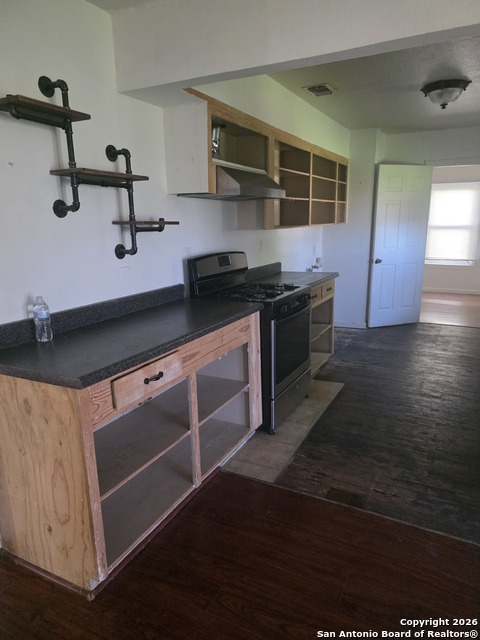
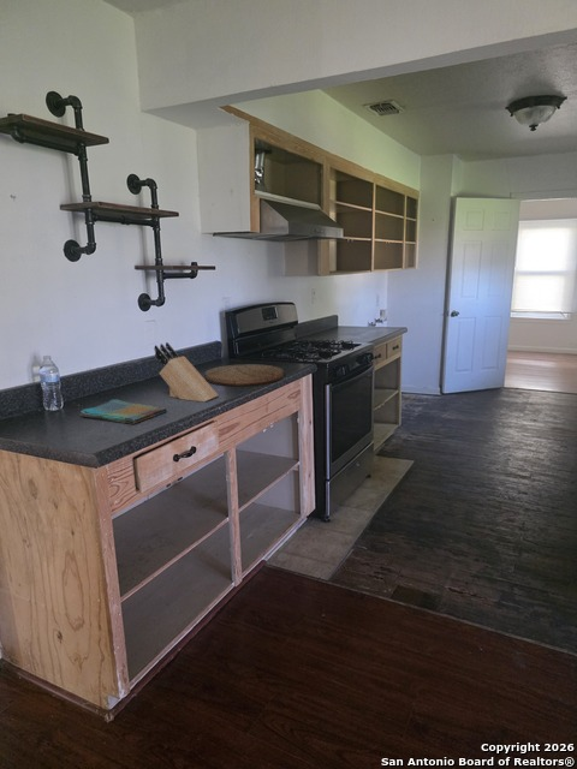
+ cutting board (244, 374)
+ dish towel (124, 411)
+ knife block (184, 370)
